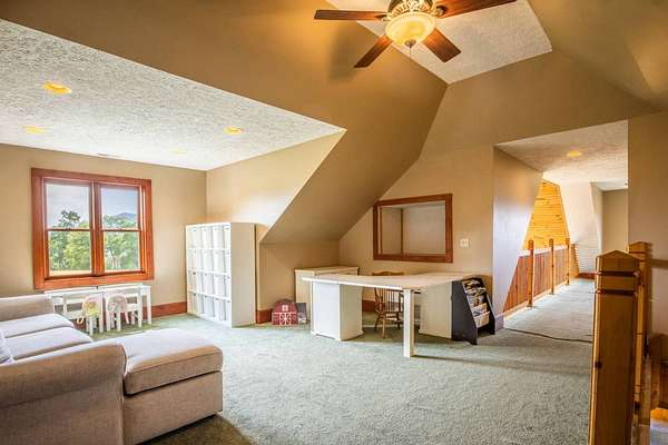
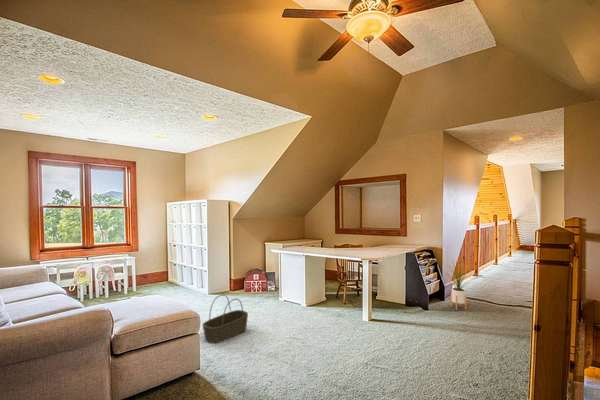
+ house plant (459, 283)
+ basket (226, 316)
